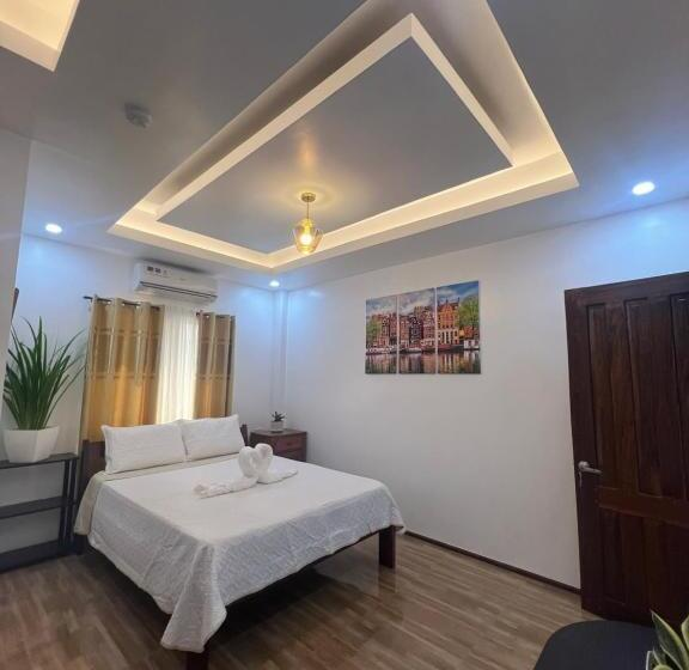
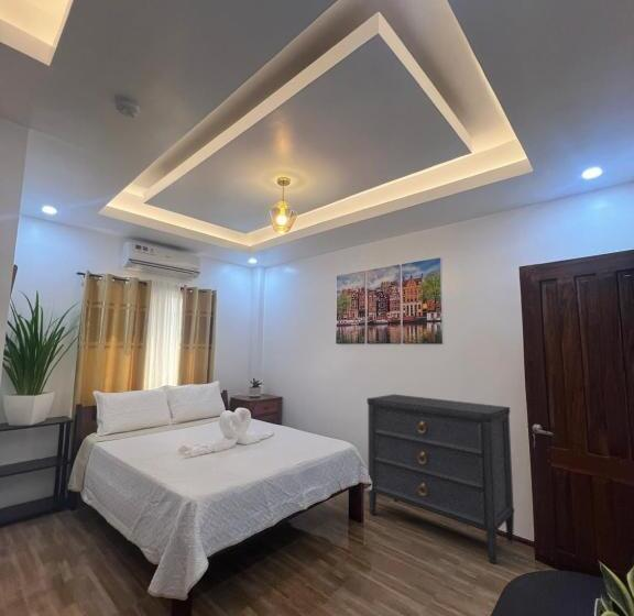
+ dresser (435, 463)
